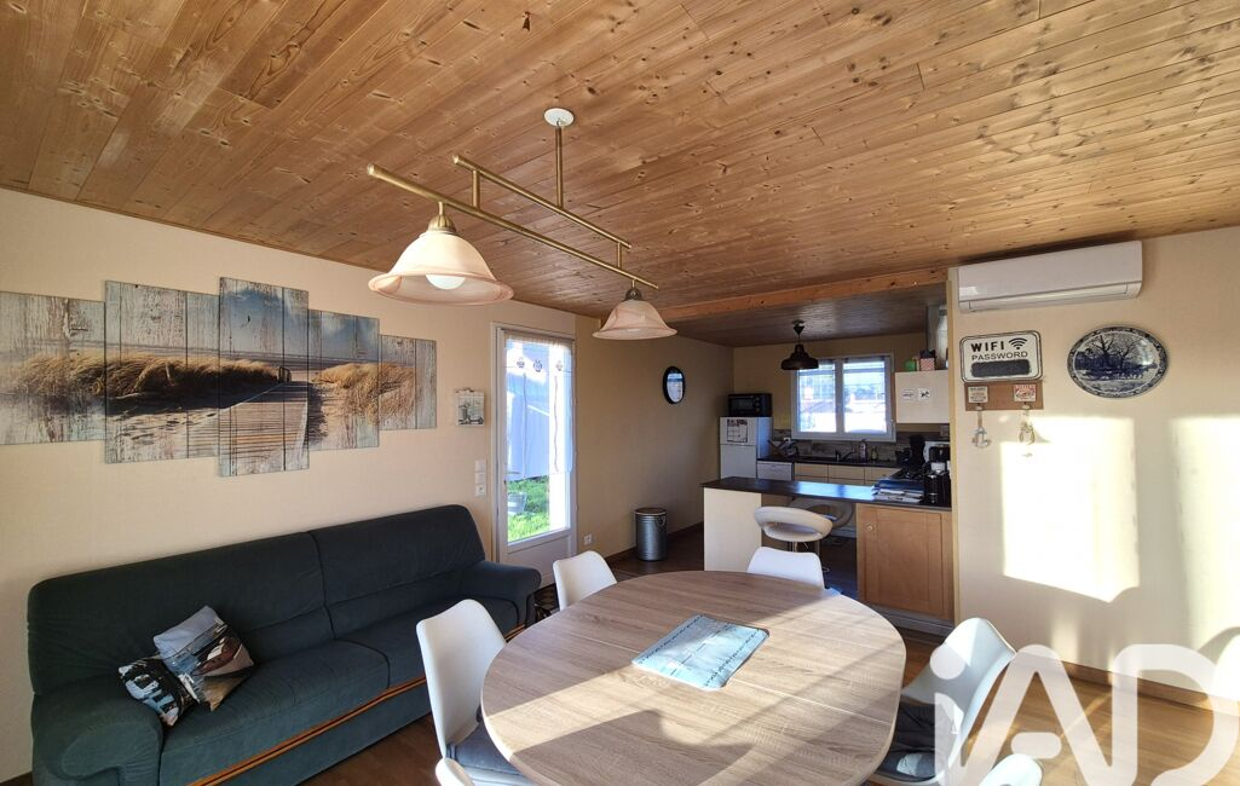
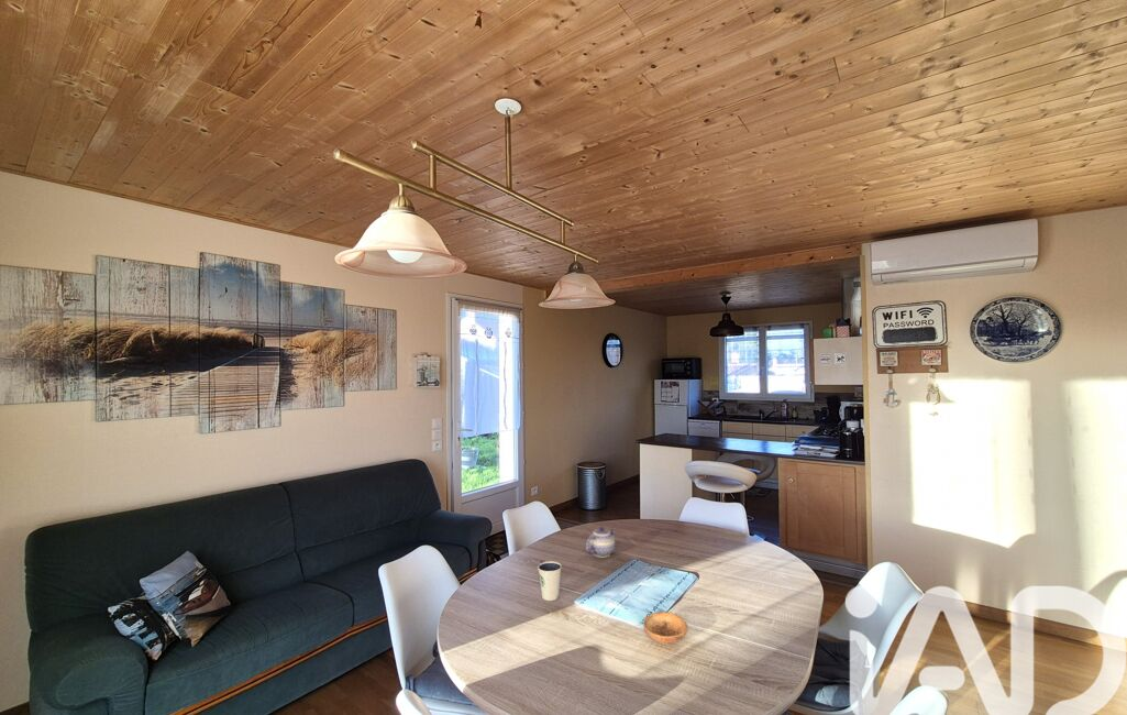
+ dixie cup (550, 581)
+ bowl (665, 630)
+ teapot (601, 540)
